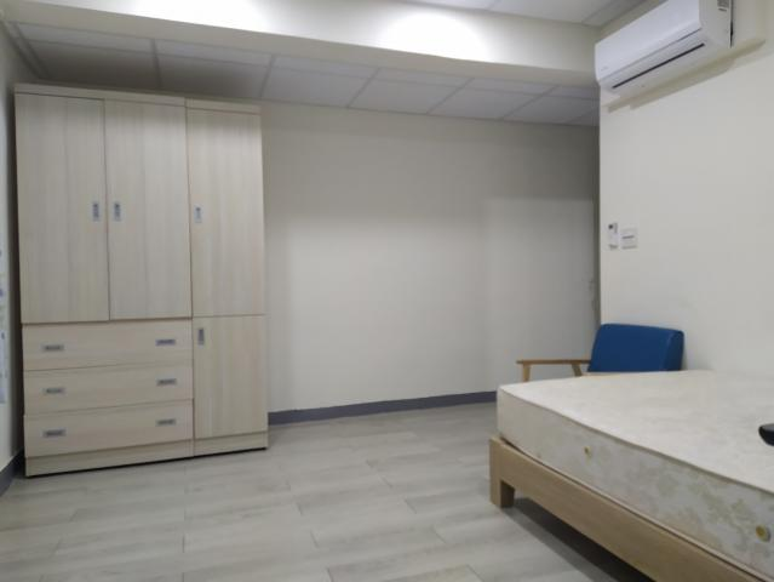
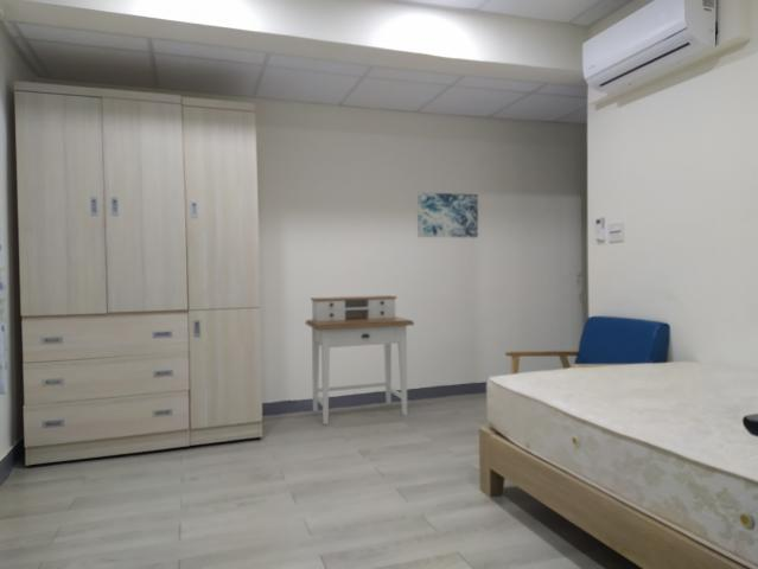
+ desk (358, 345)
+ wall art (447, 215)
